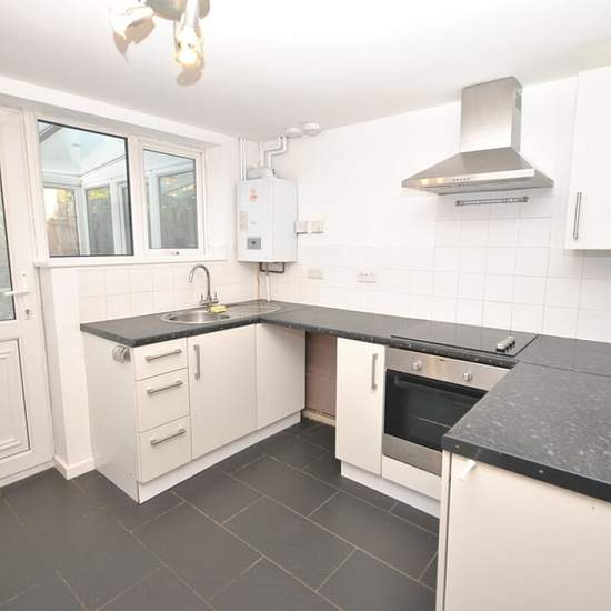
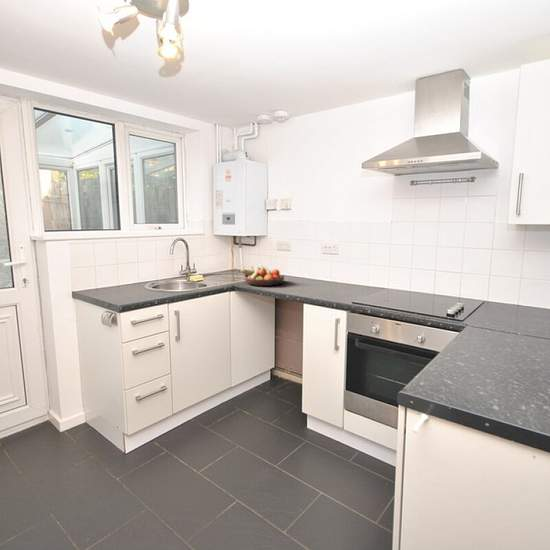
+ fruit bowl (263, 274)
